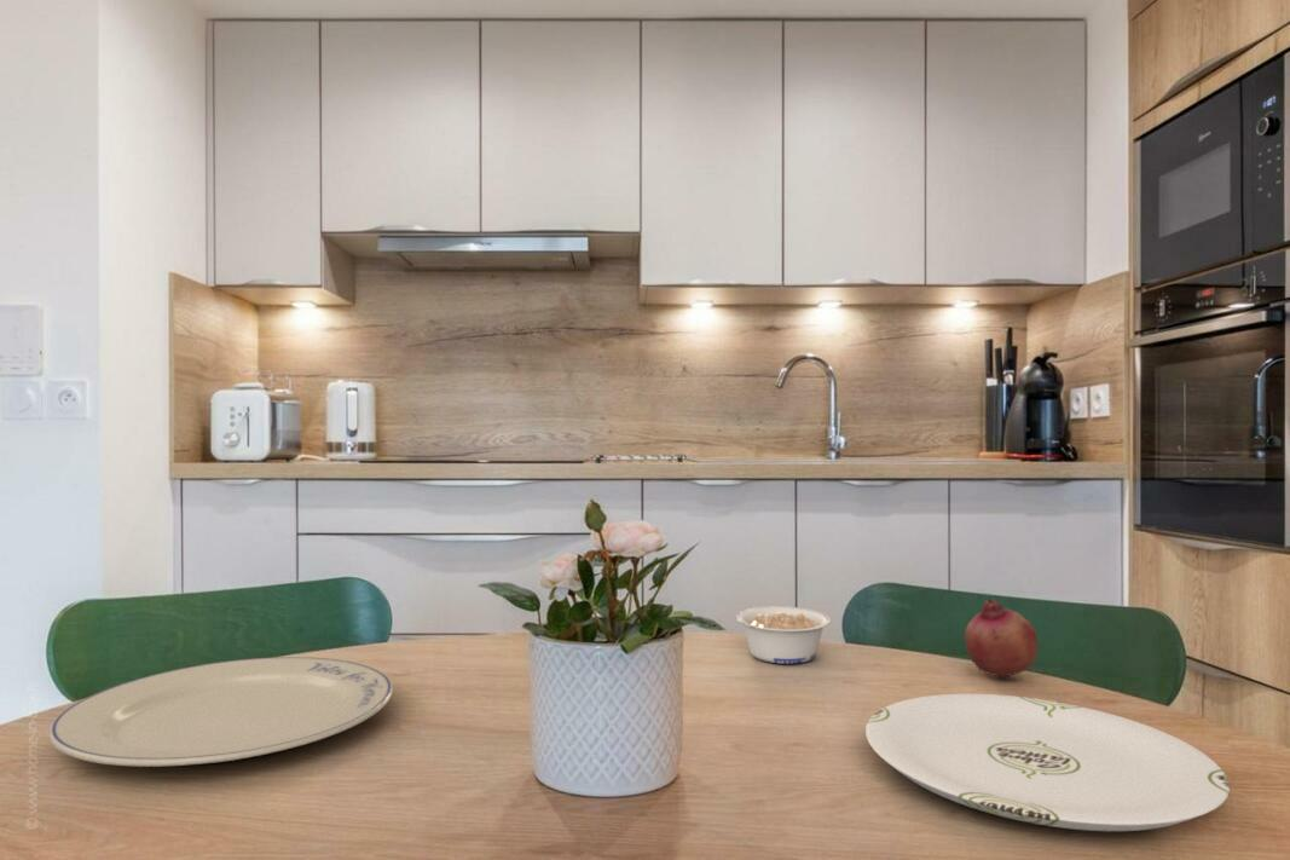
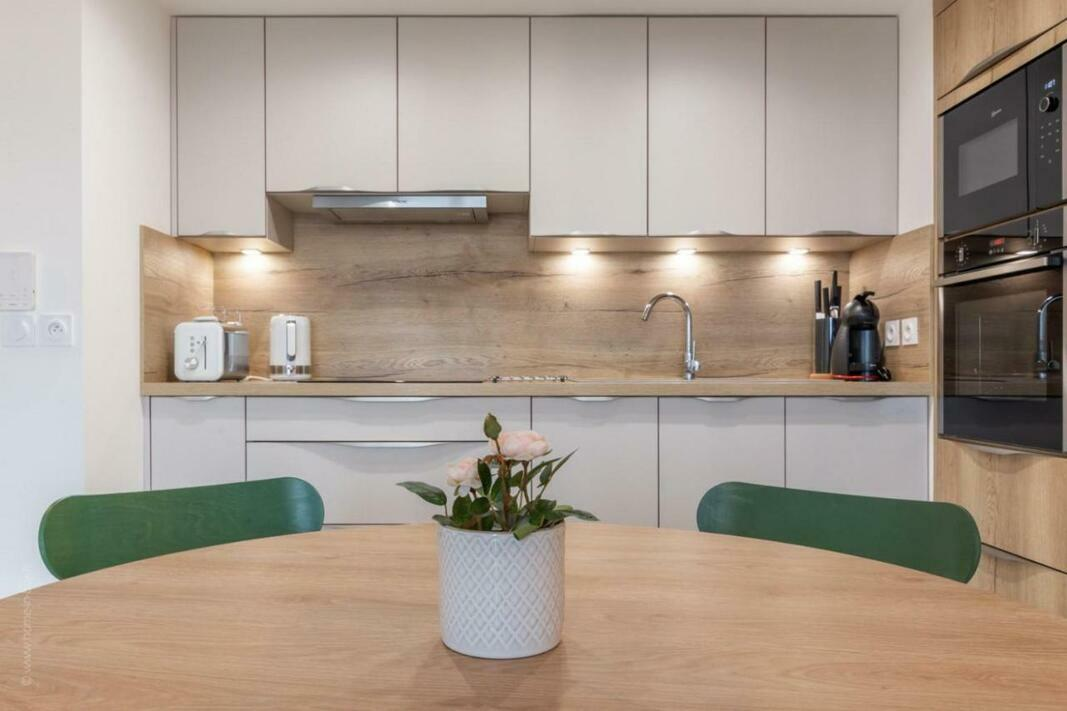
- plate (1031, 758)
- legume (782, 633)
- fruit (1000, 636)
- chinaware (235, 711)
